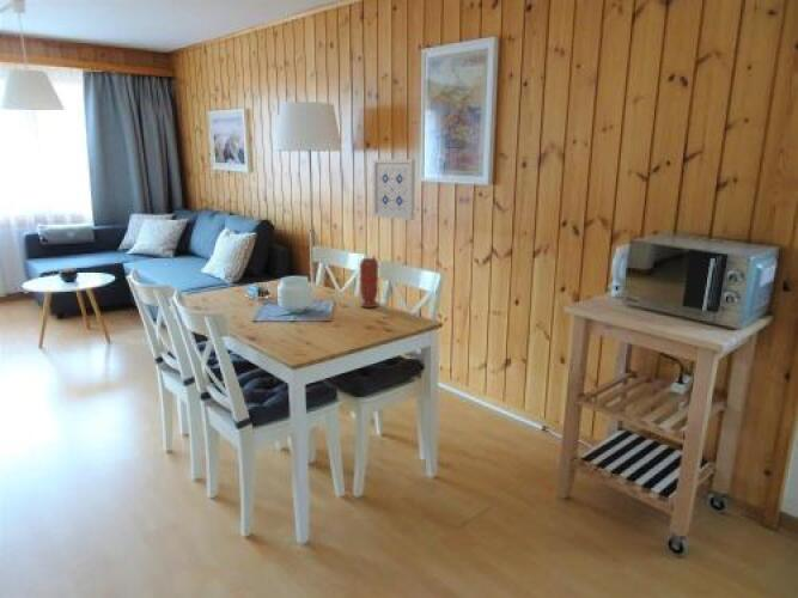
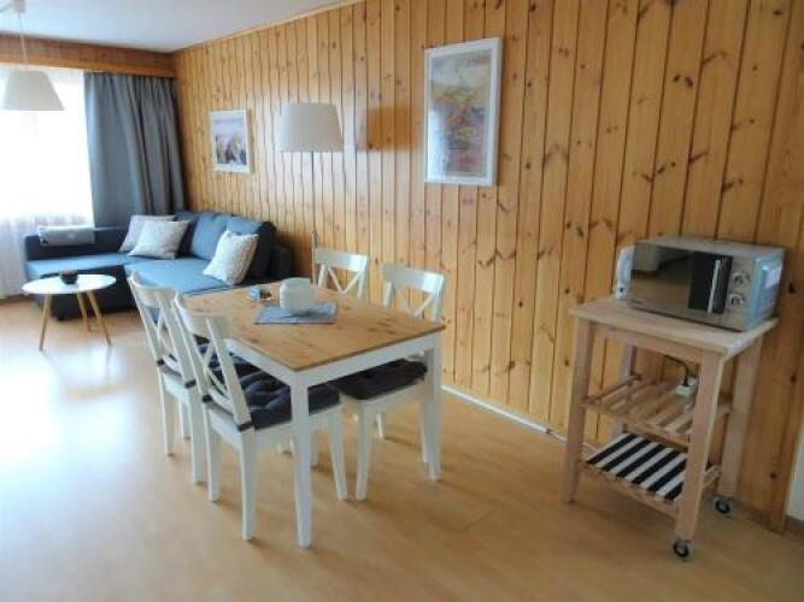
- spice grinder (368, 282)
- wall art (392, 189)
